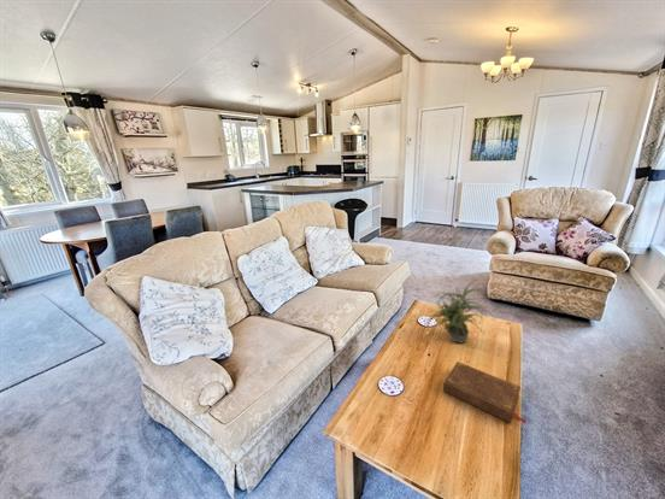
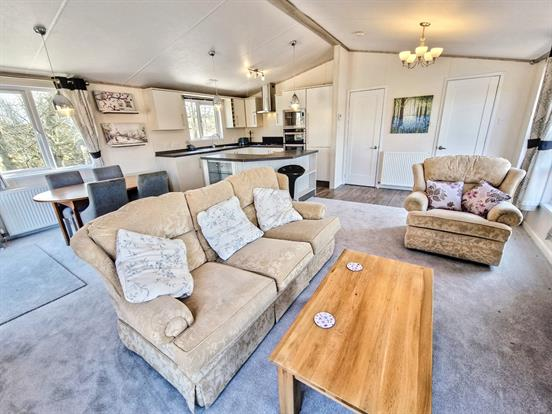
- potted plant (460, 313)
- book (481, 389)
